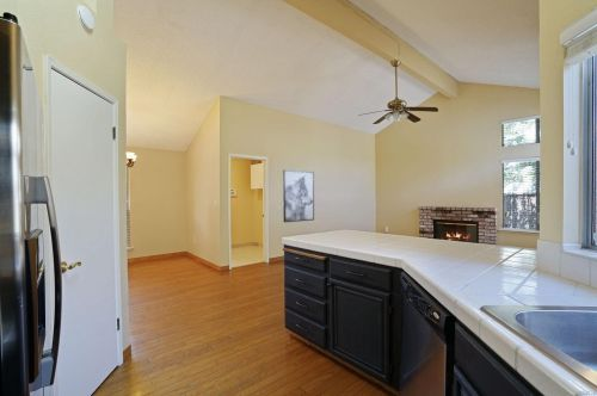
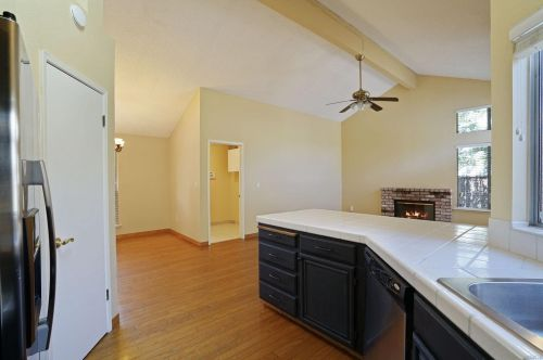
- wall art (298, 196)
